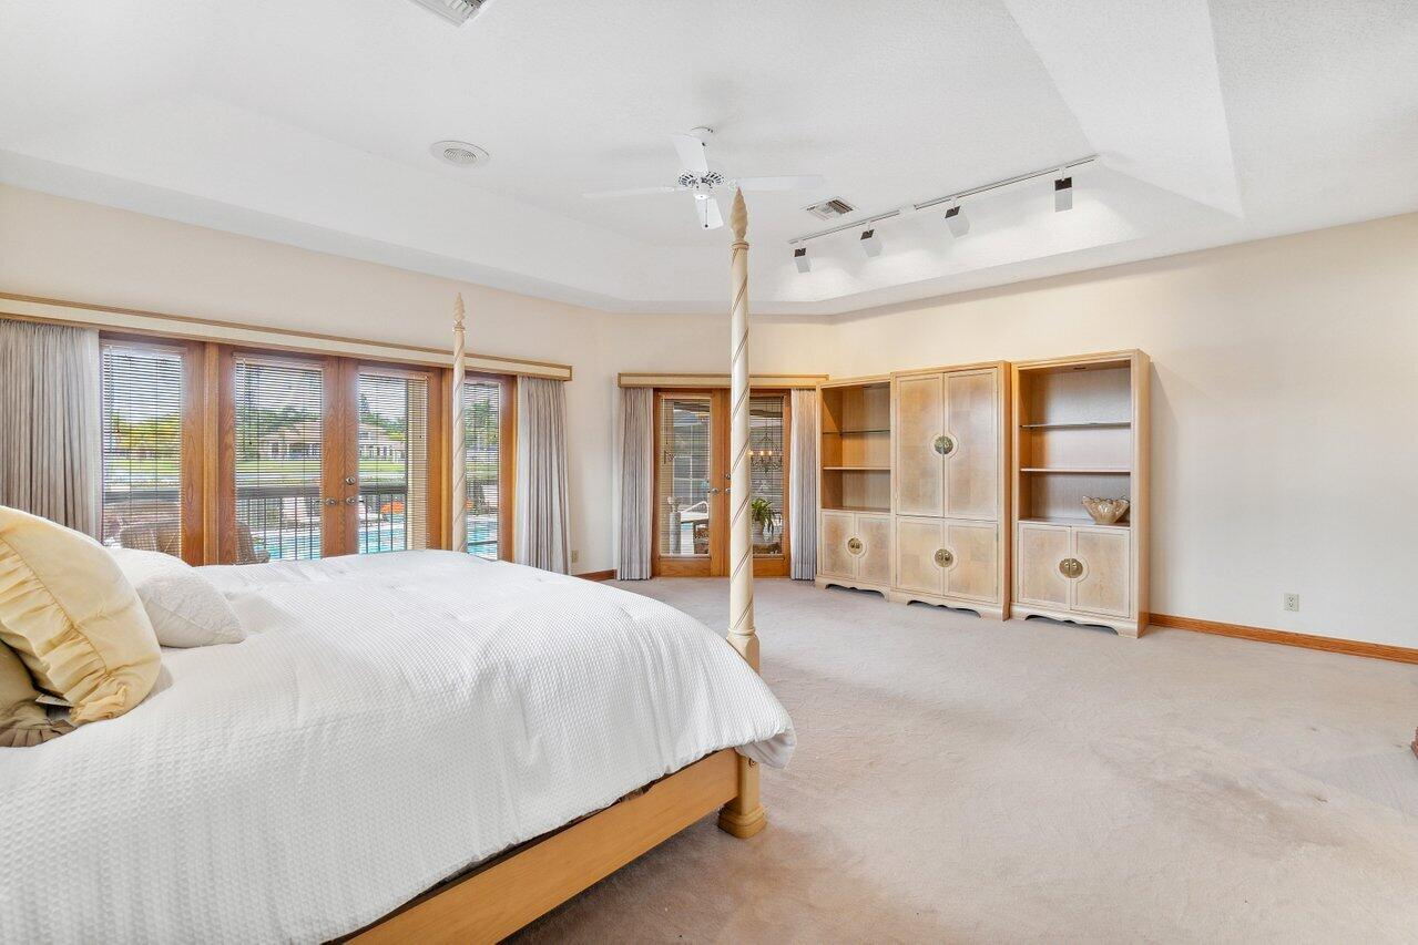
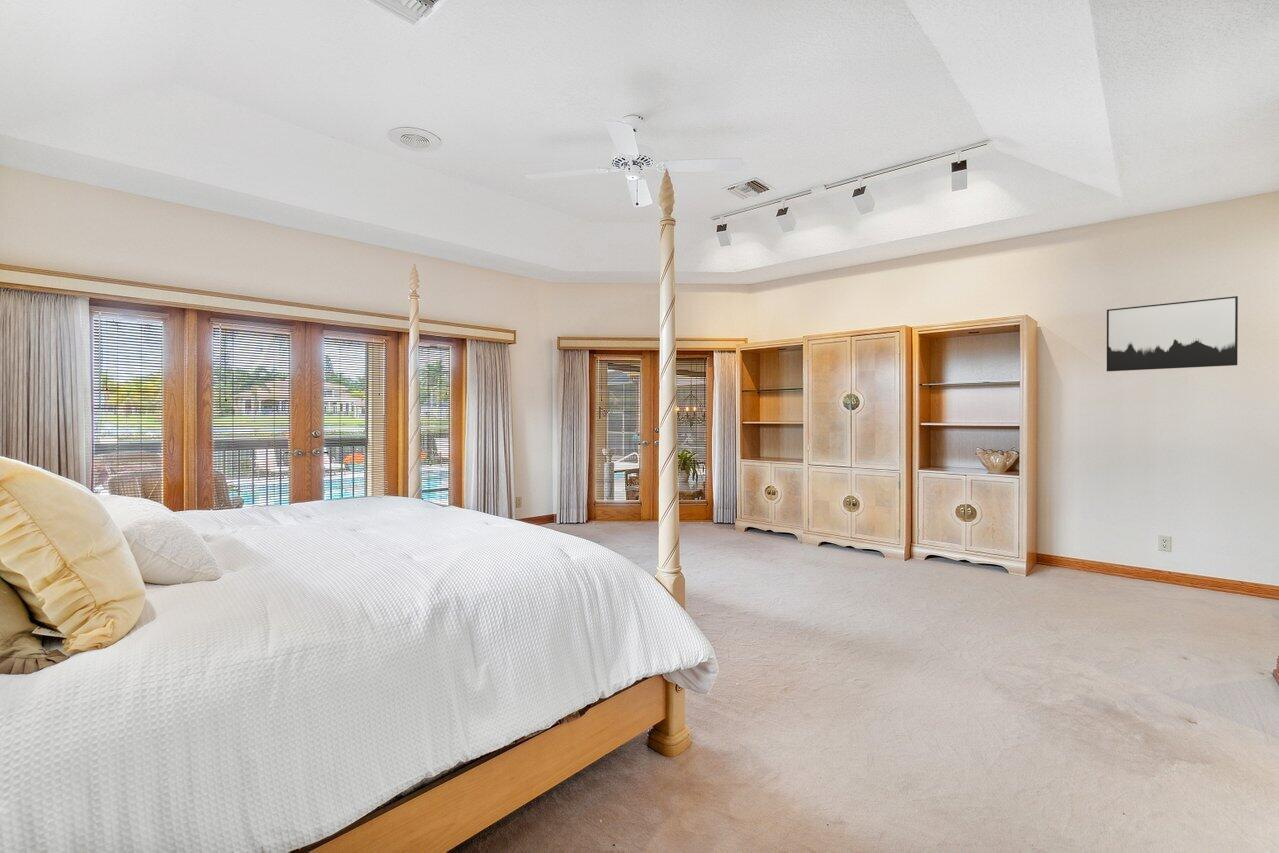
+ wall art (1168, 336)
